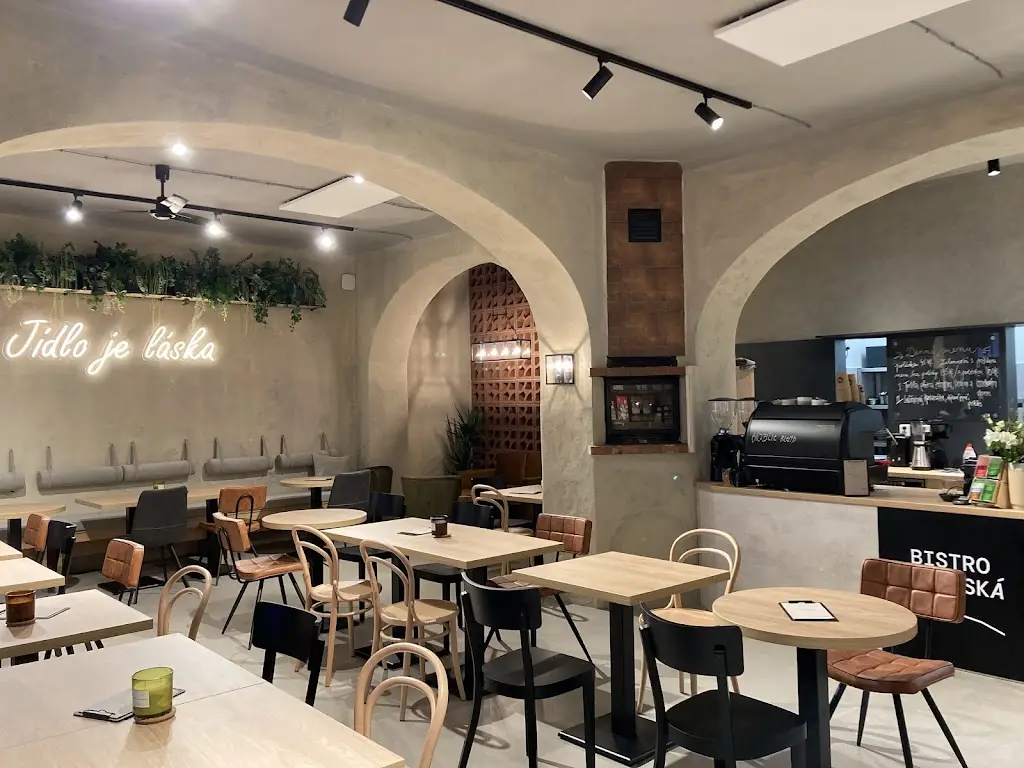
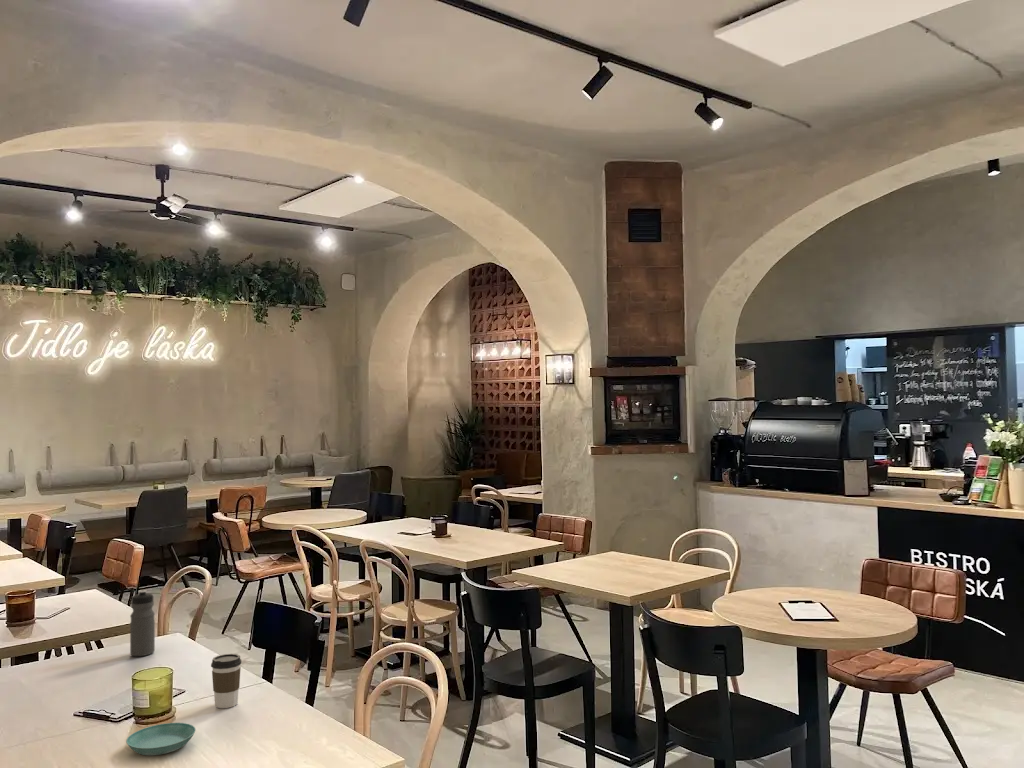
+ saucer (161, 740)
+ coffee cup (226, 680)
+ water bottle (142, 621)
